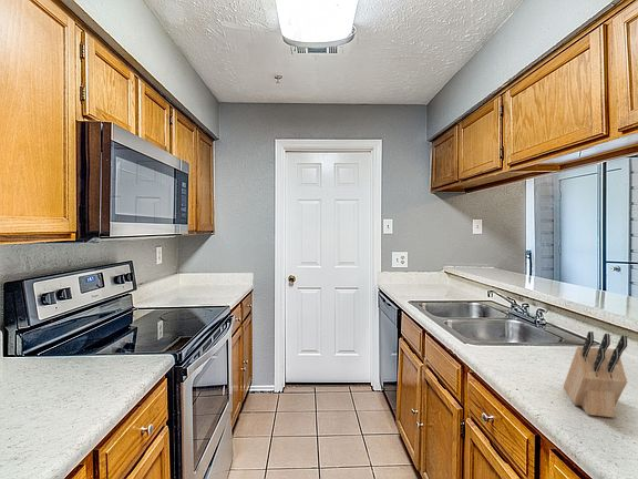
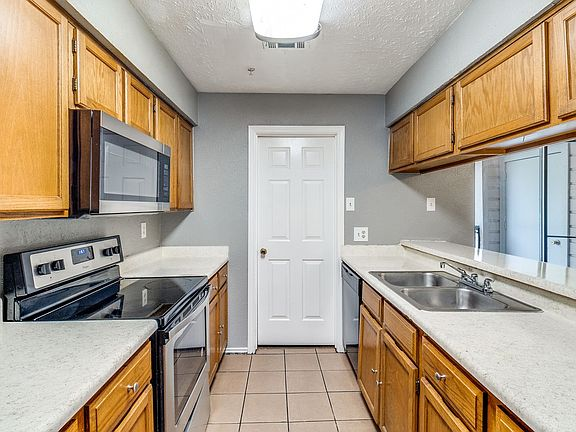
- knife block (594, 366)
